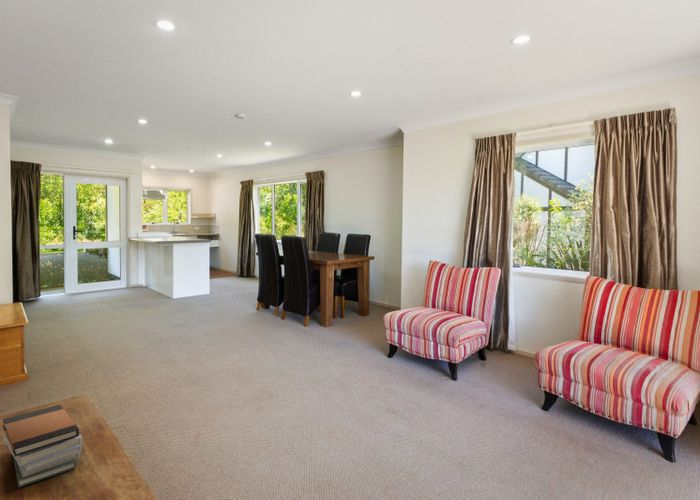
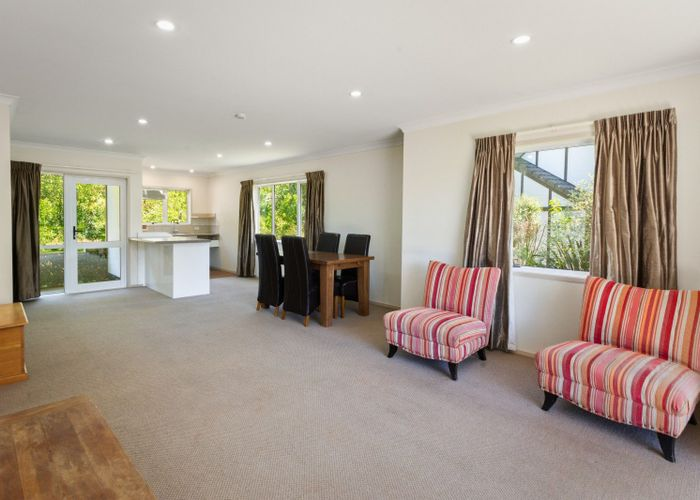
- book stack (42, 442)
